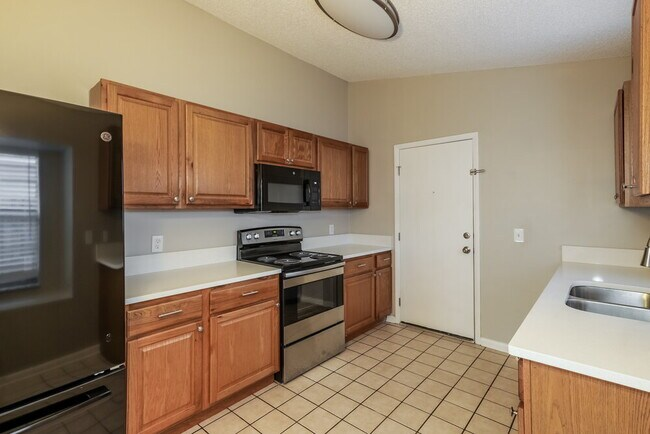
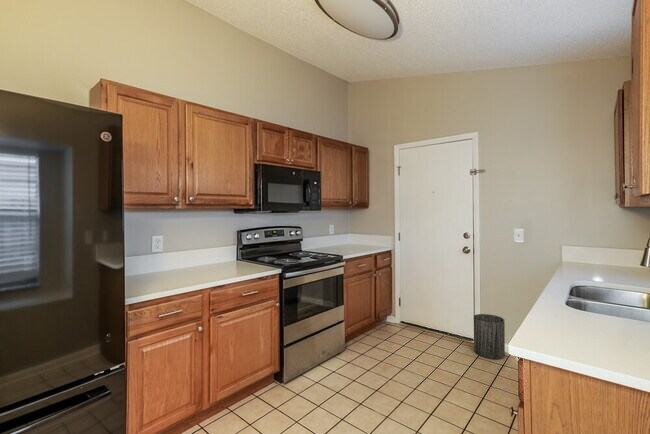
+ trash can (489, 335)
